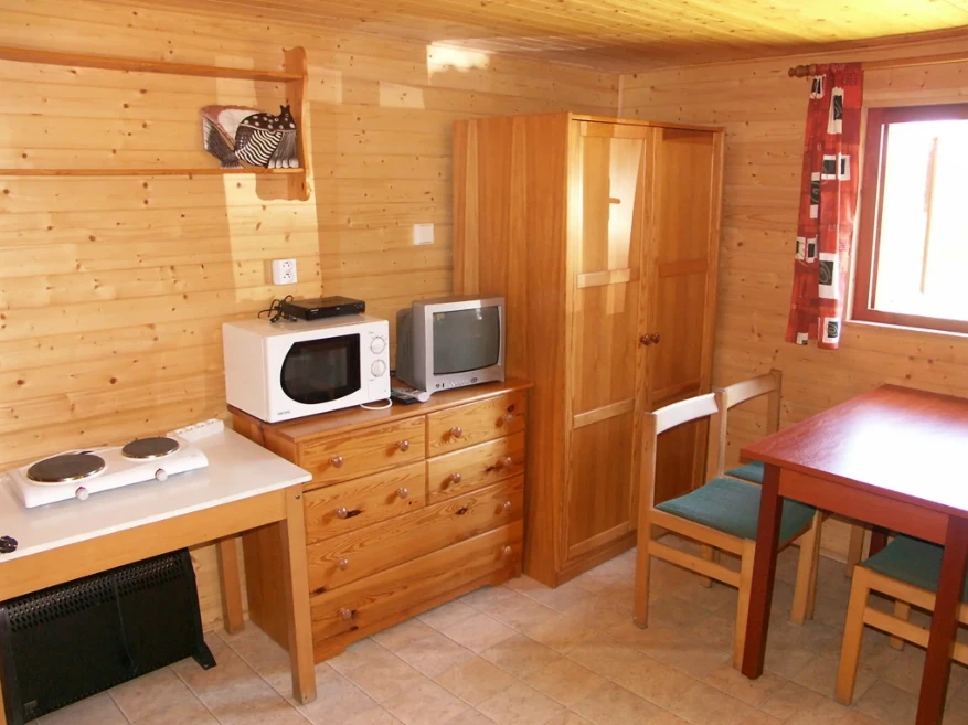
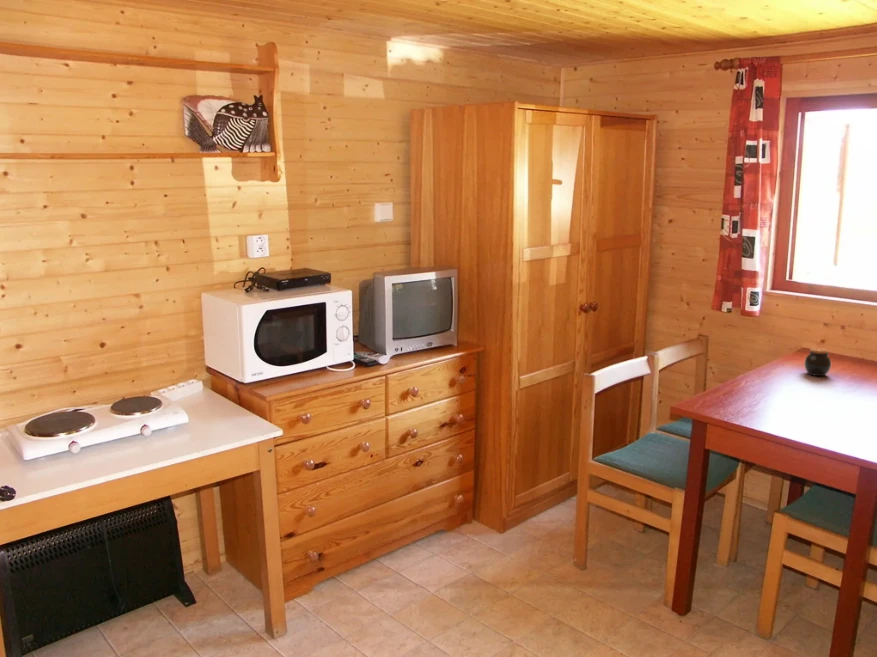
+ jar (817, 361)
